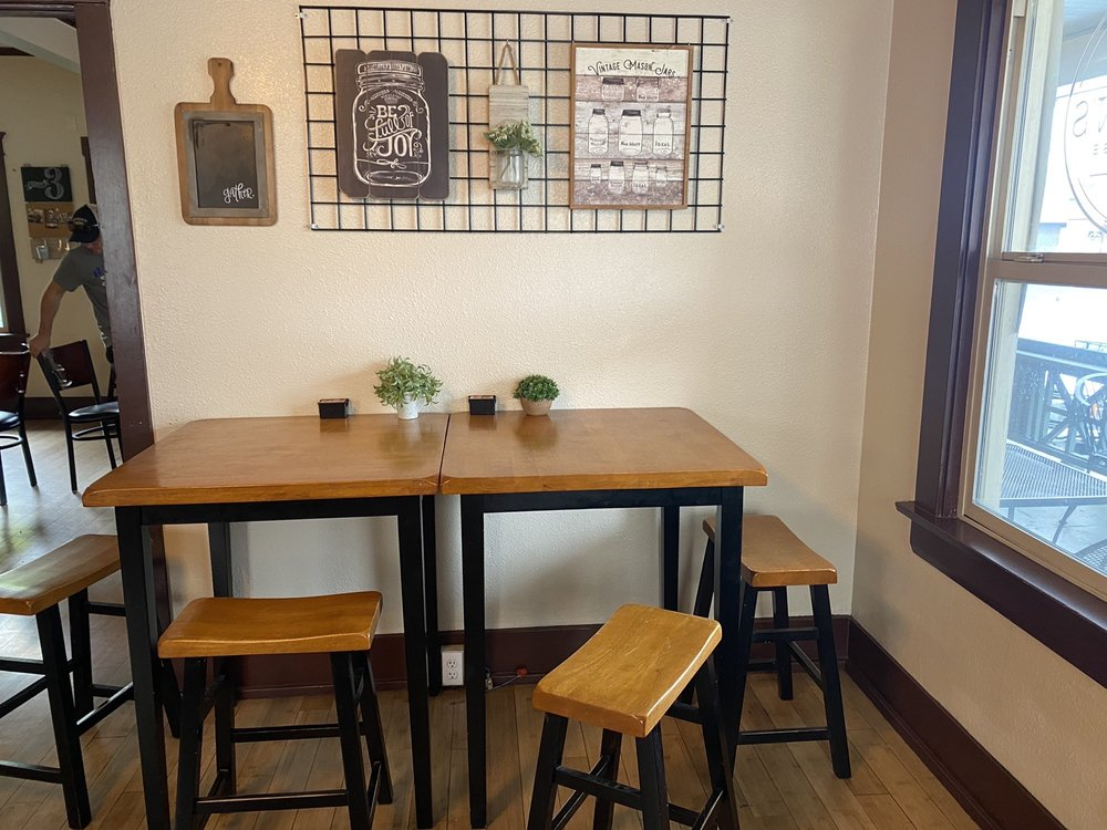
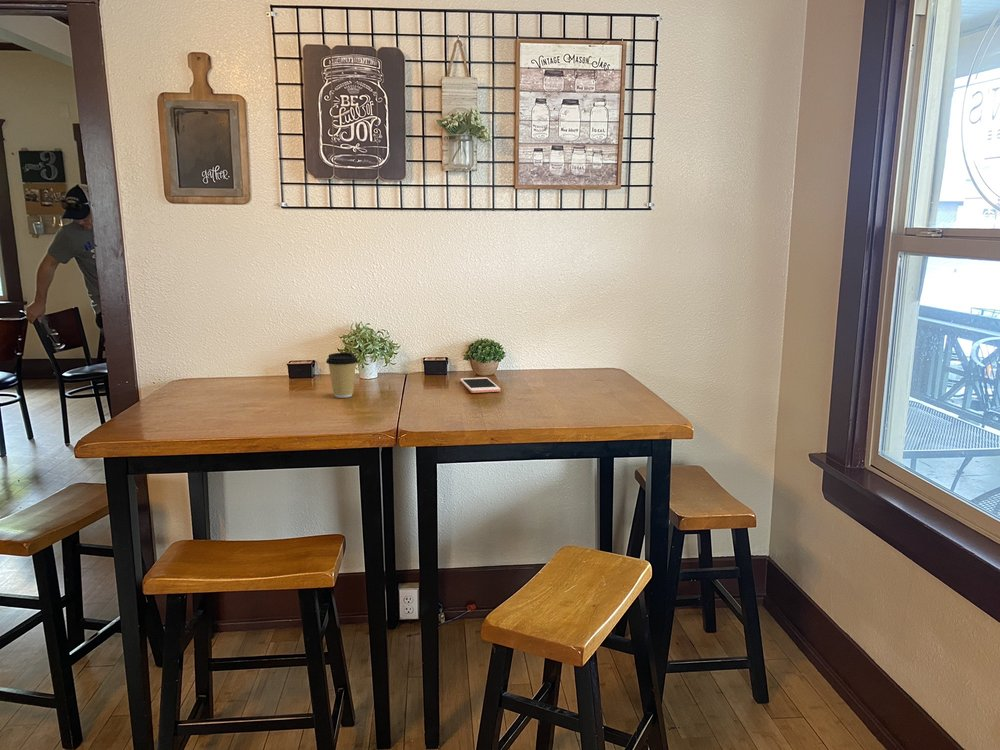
+ cell phone (479, 384)
+ coffee cup (342, 375)
